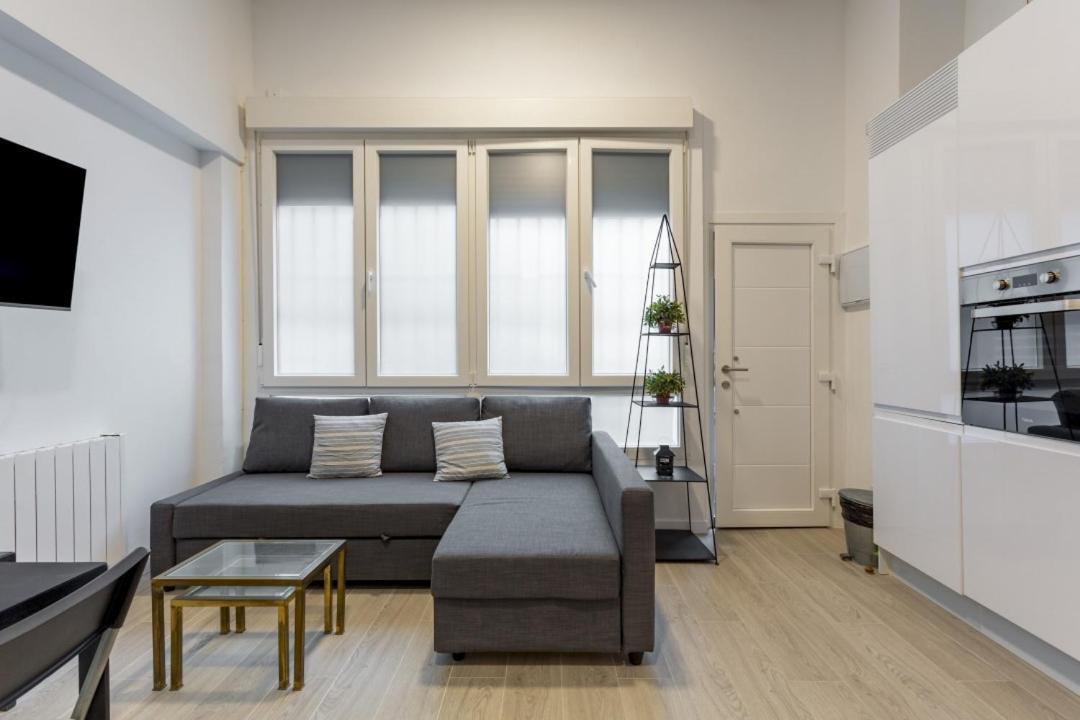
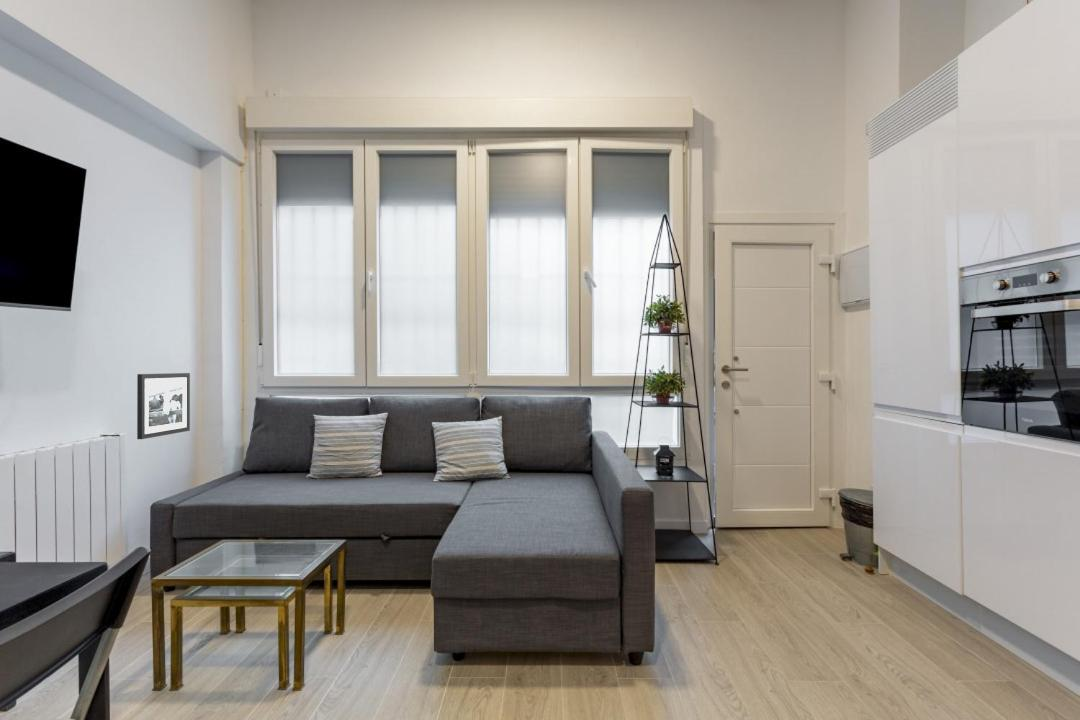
+ picture frame (165, 404)
